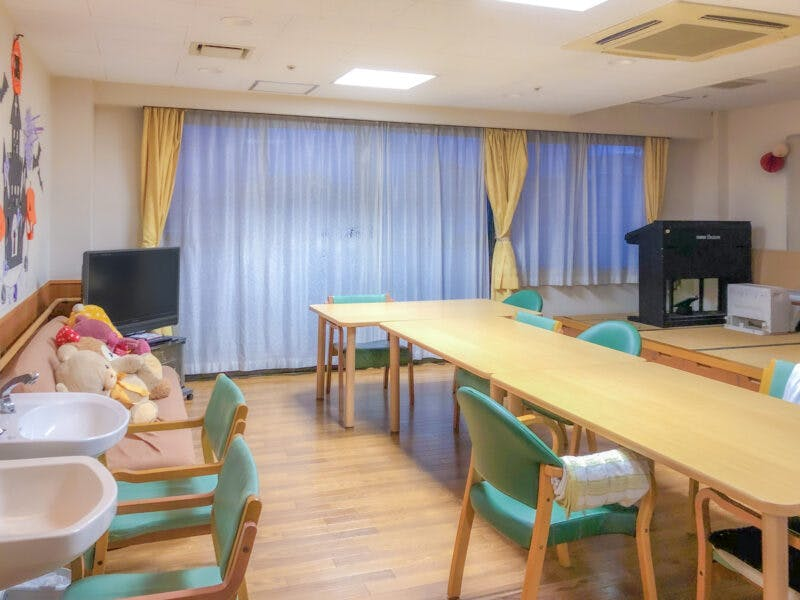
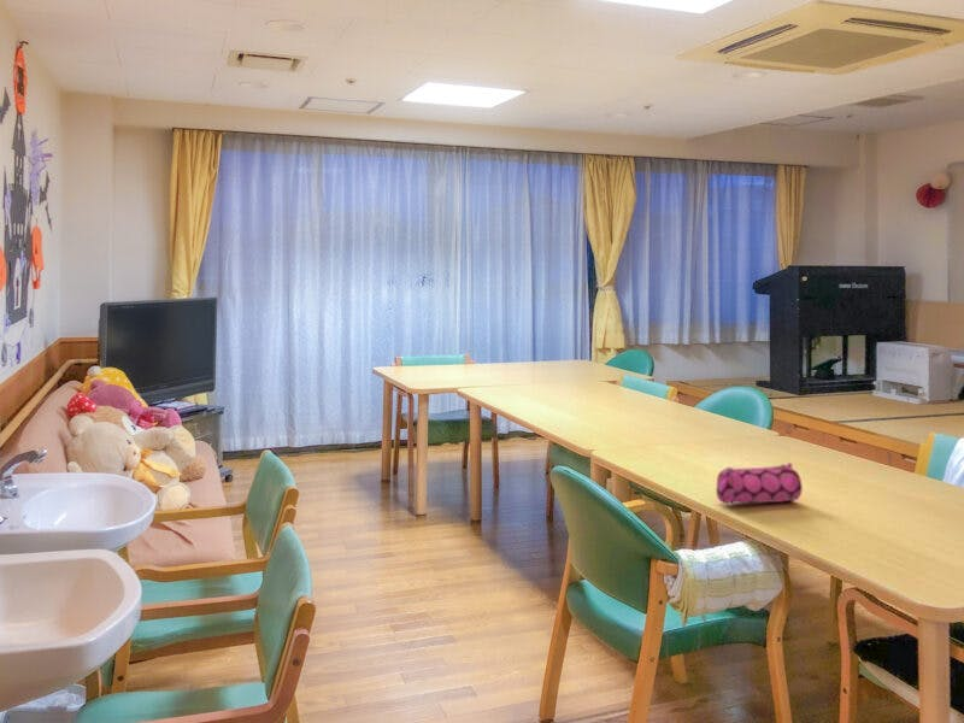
+ pencil case (757, 483)
